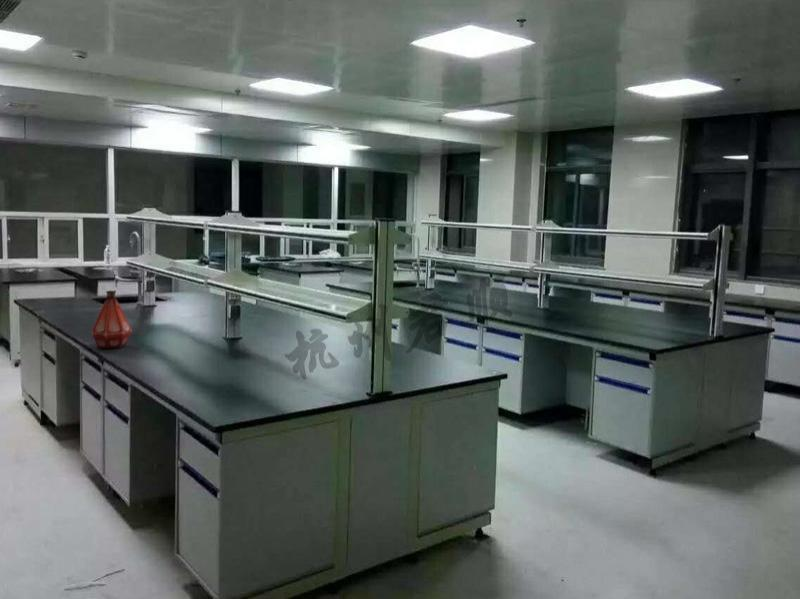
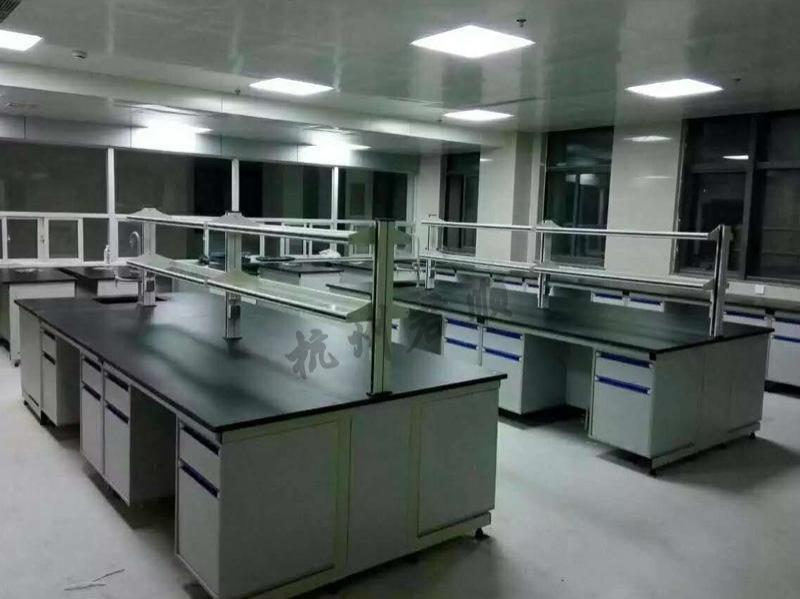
- bottle (112, 318)
